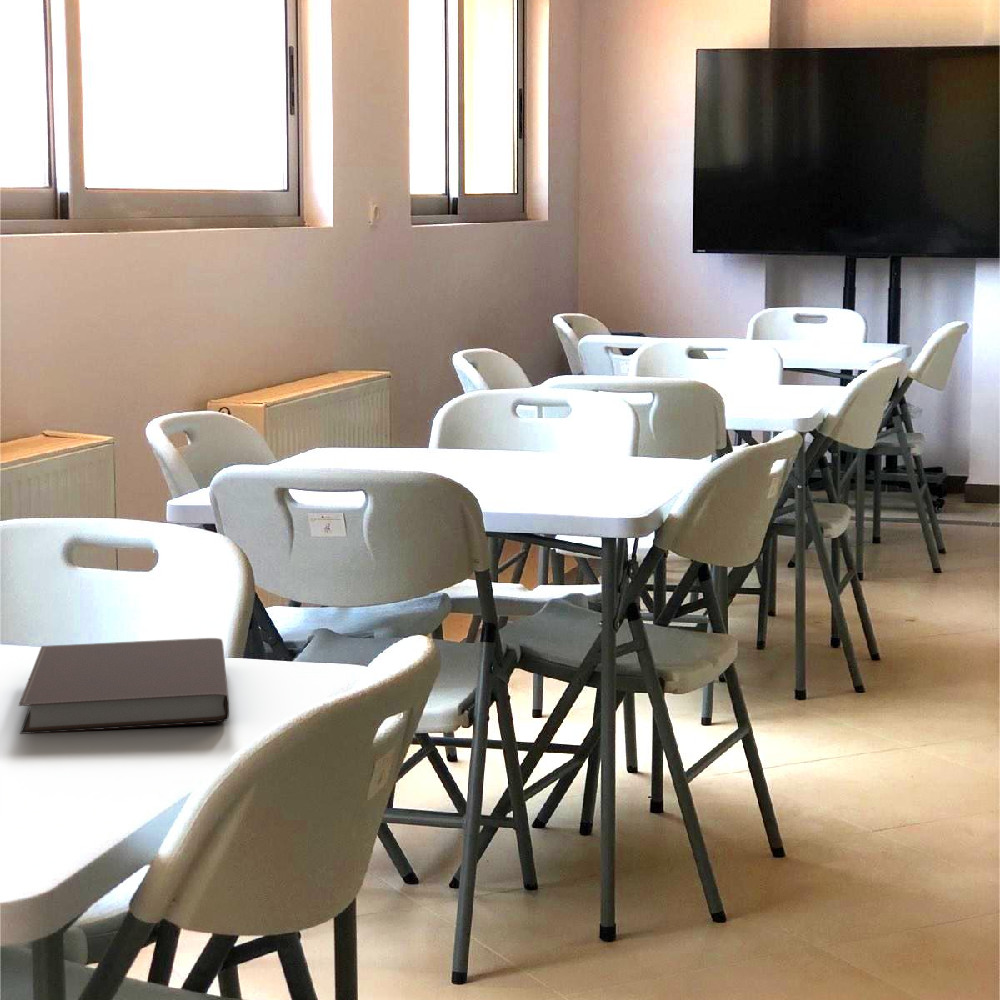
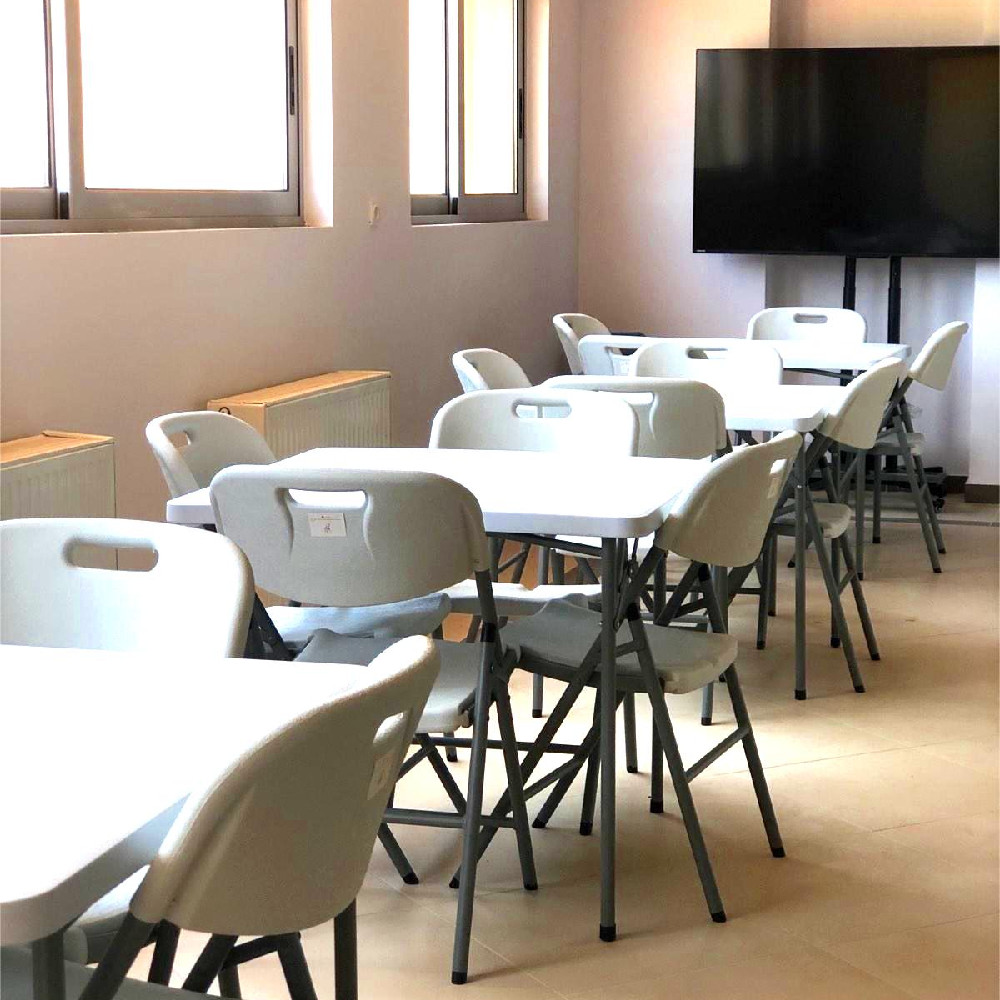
- notebook (129, 681)
